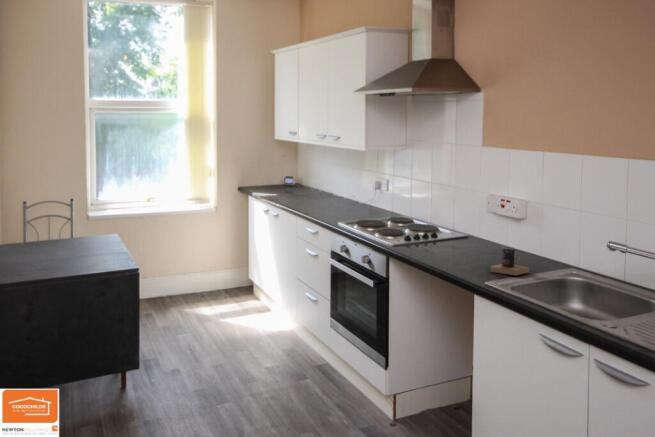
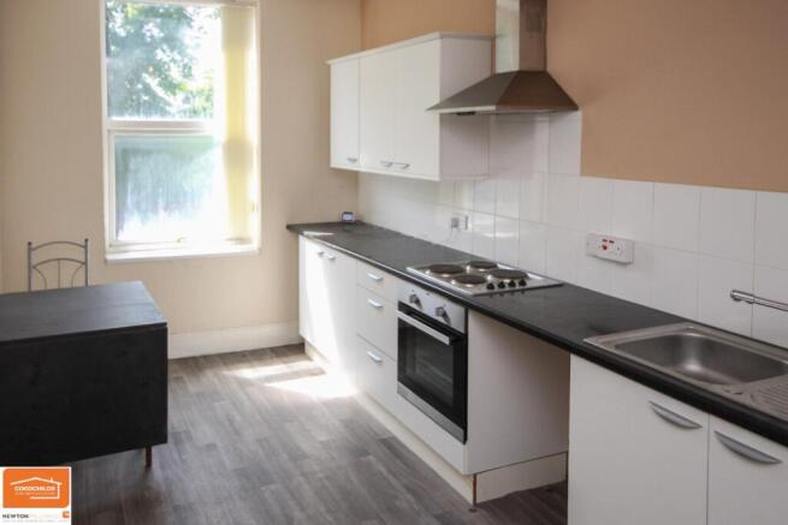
- mug (509, 260)
